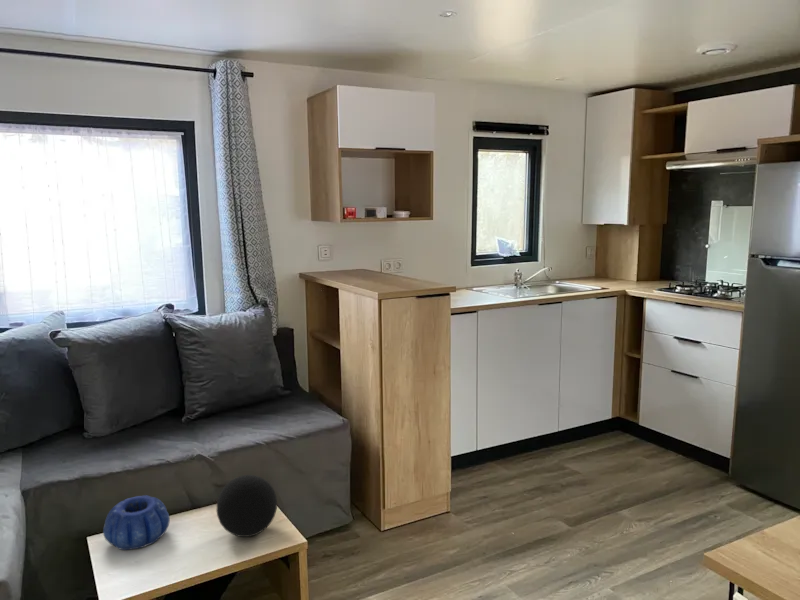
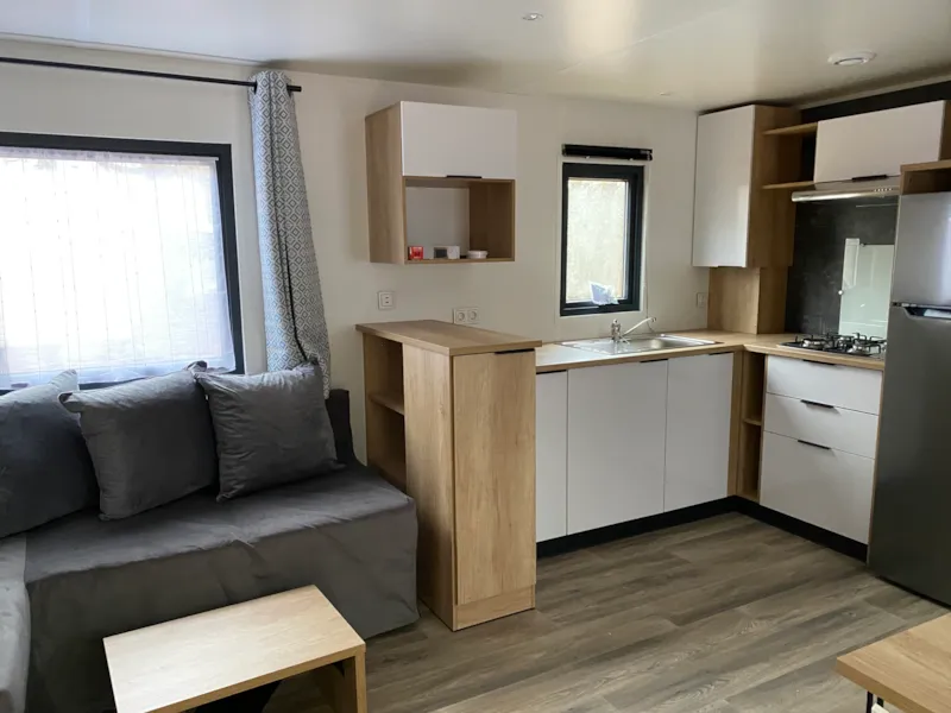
- decorative bowl (137, 521)
- decorative orb (247, 505)
